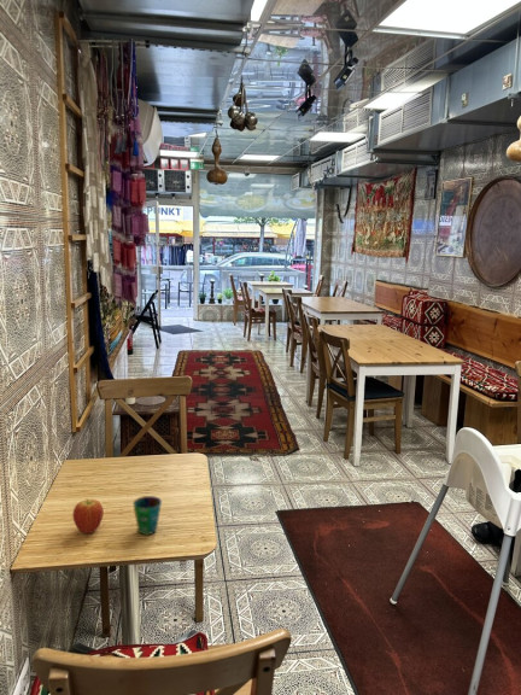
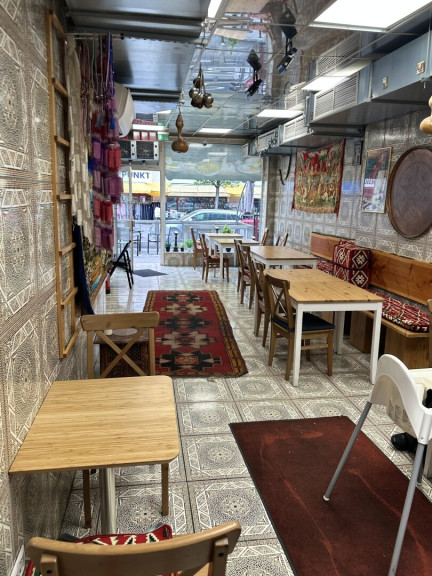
- cup (147, 514)
- fruit (88, 514)
